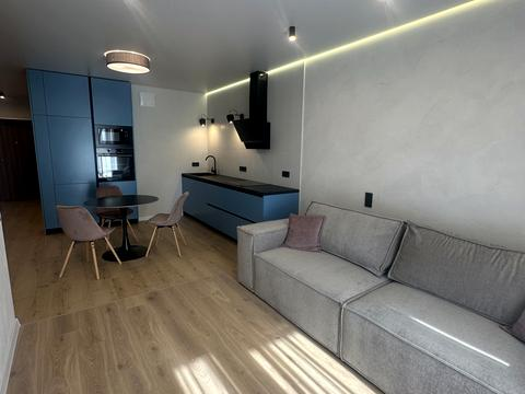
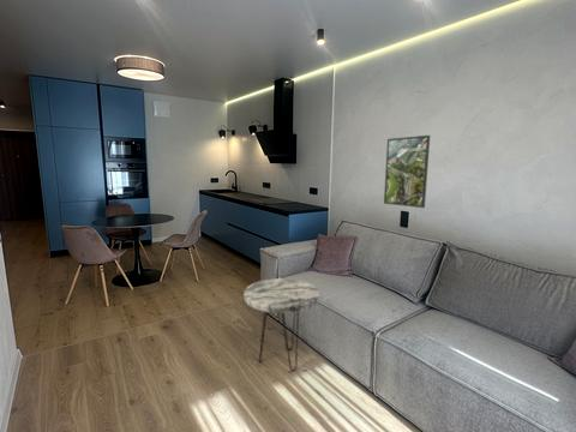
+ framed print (404, 172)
+ side table (283, 326)
